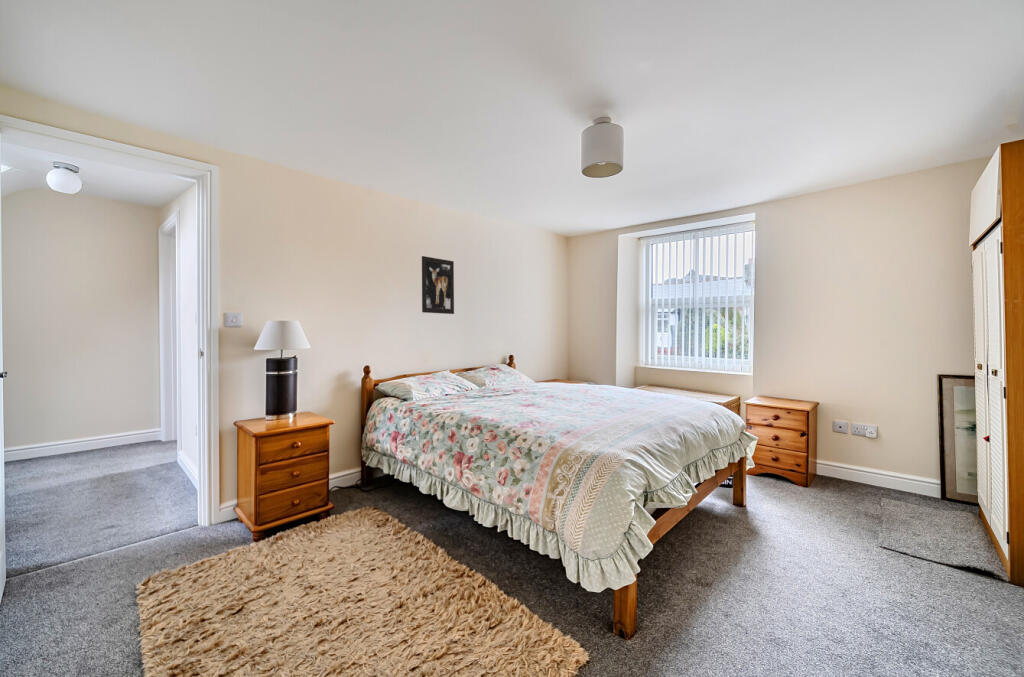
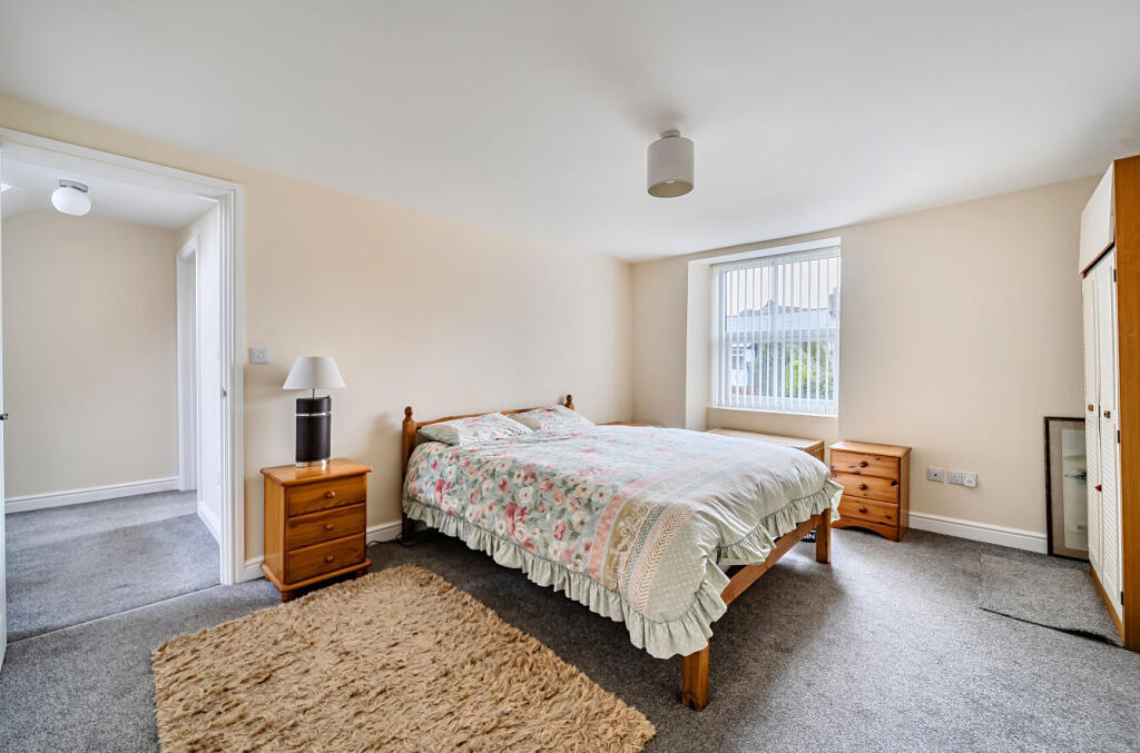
- wall art (438, 286)
